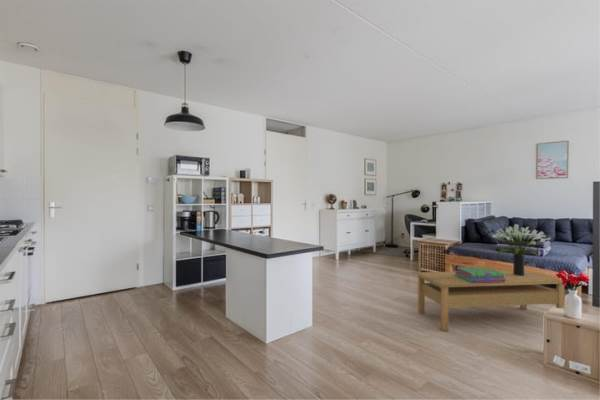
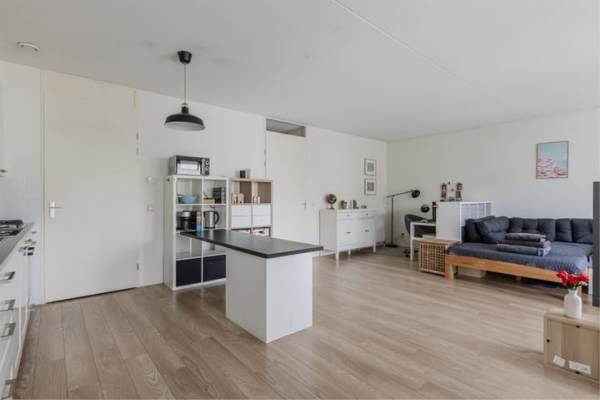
- potted plant (519, 249)
- coffee table (487, 297)
- stack of books (479, 274)
